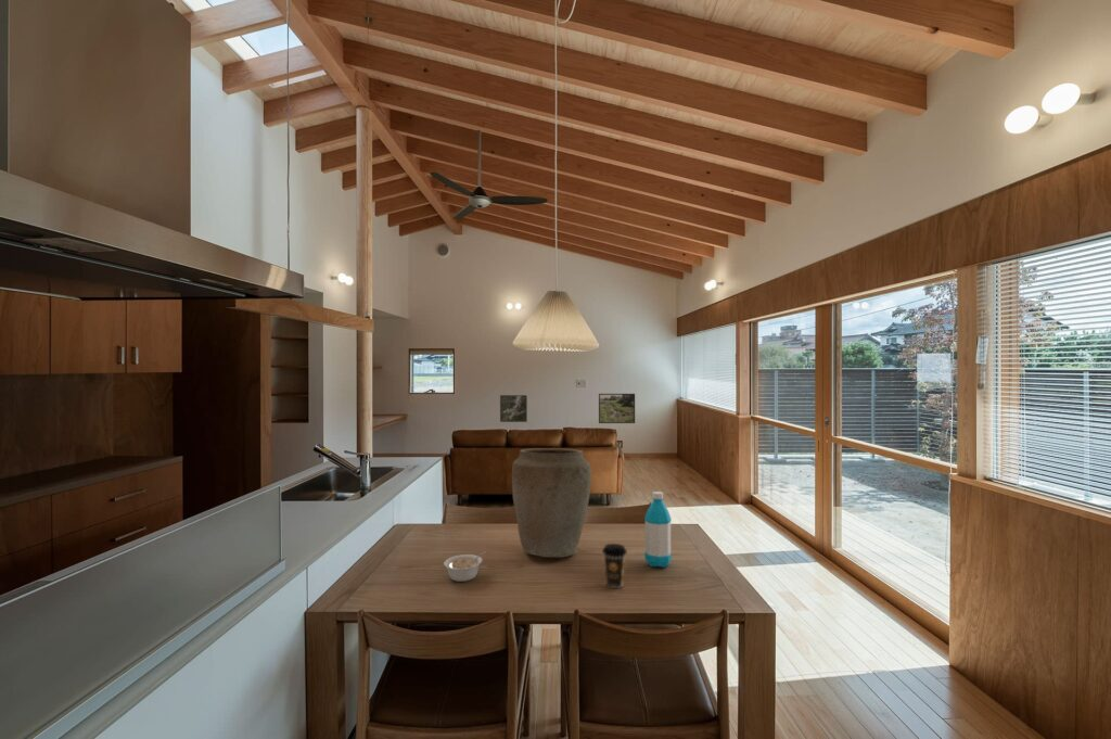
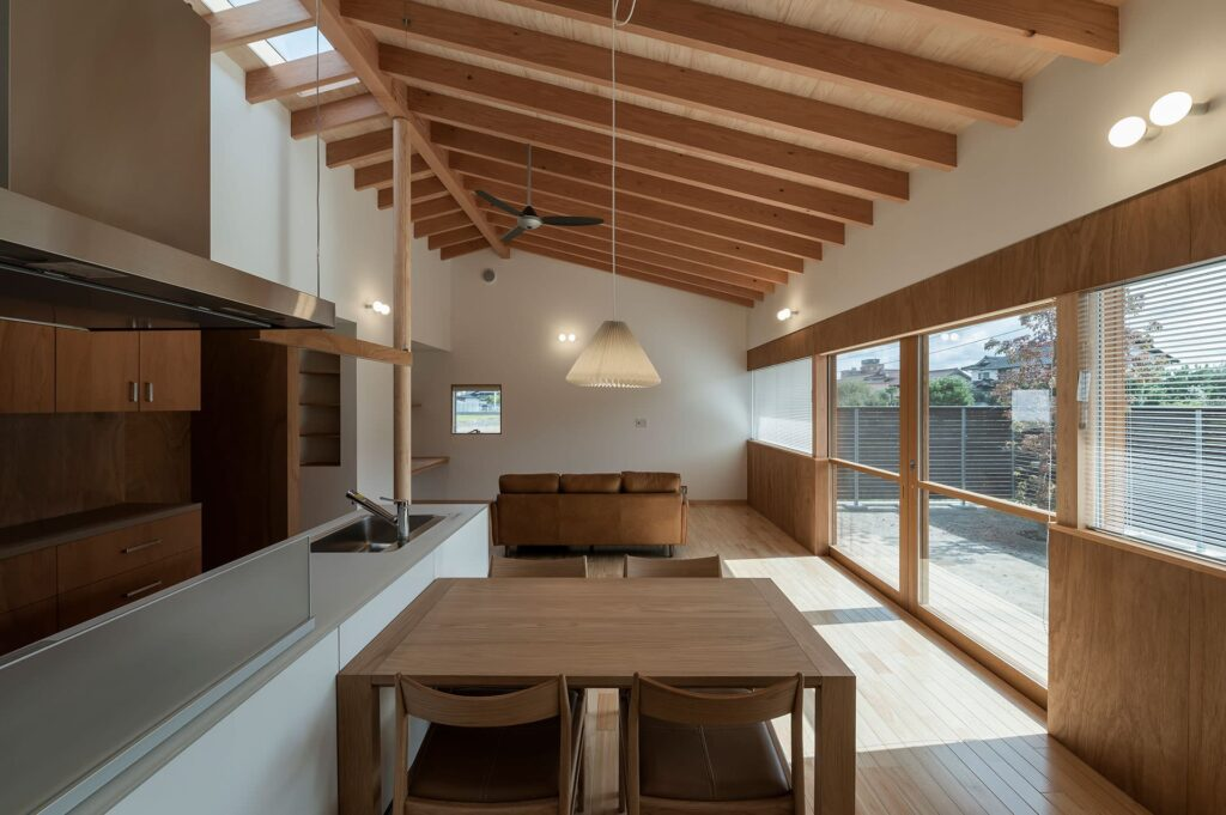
- vase (551, 500)
- legume (463, 566)
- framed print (513, 408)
- water bottle (657, 528)
- coffee cup (614, 565)
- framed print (616, 408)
